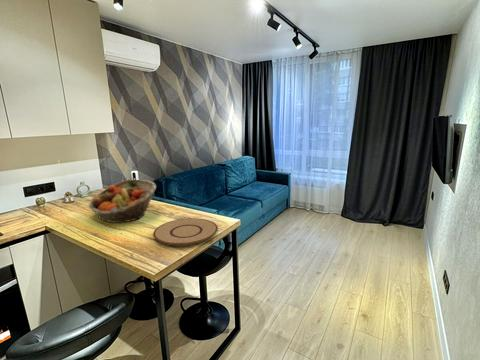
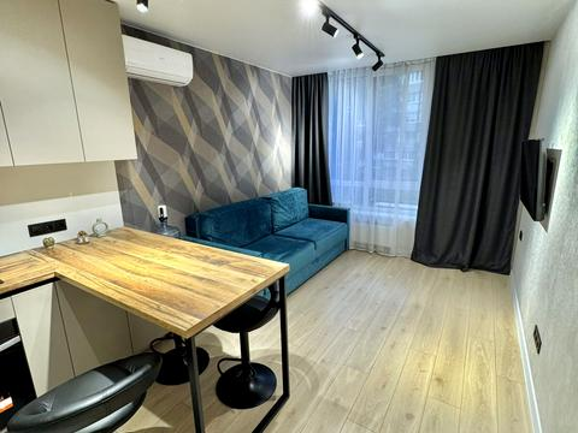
- fruit basket (123, 199)
- plate (186, 231)
